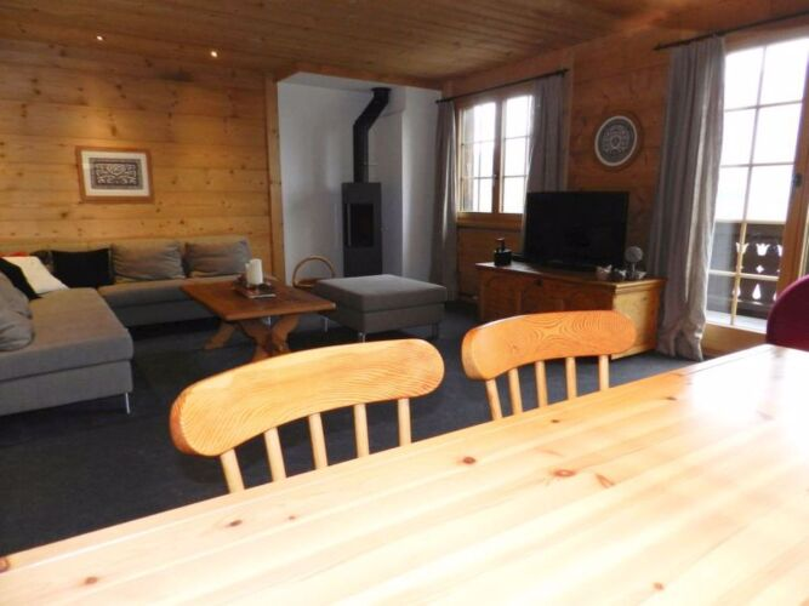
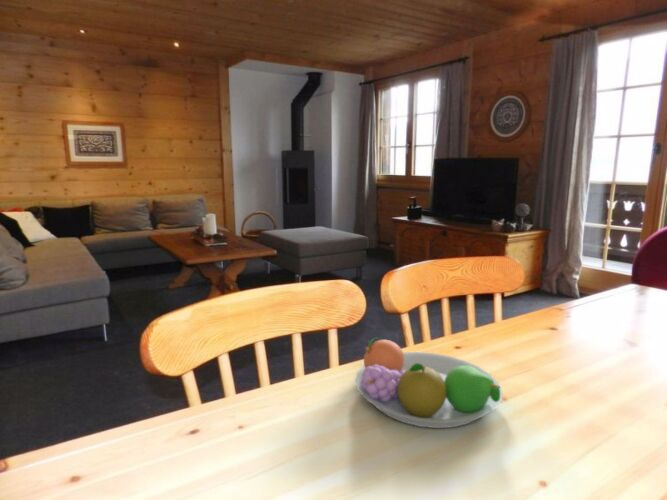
+ fruit bowl (429, 371)
